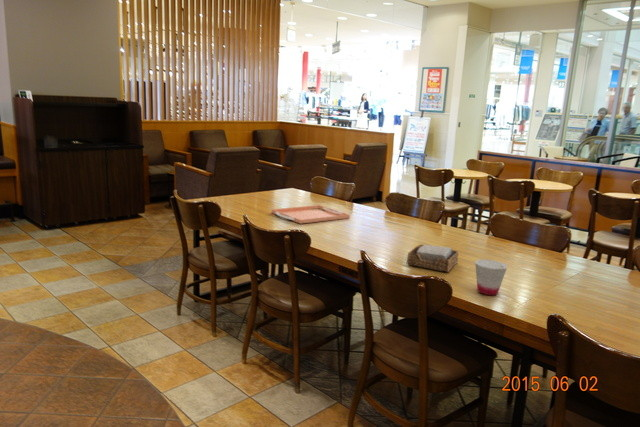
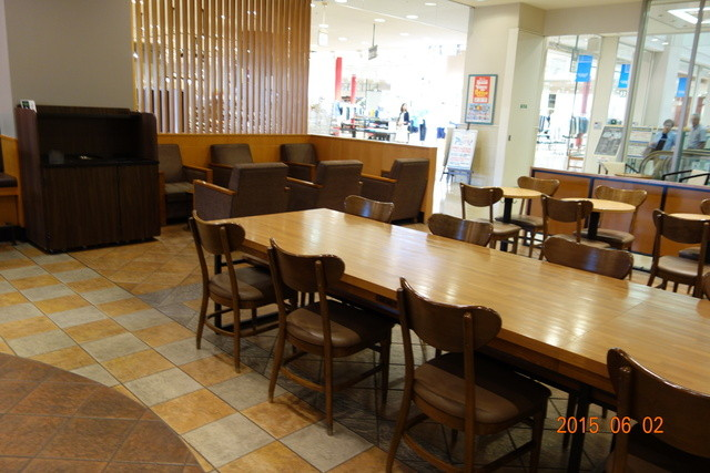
- napkin holder (433, 255)
- serving tray (310, 213)
- cup (489, 278)
